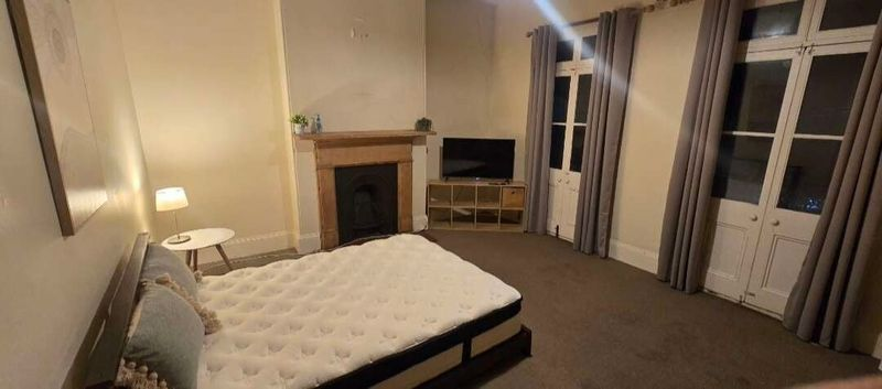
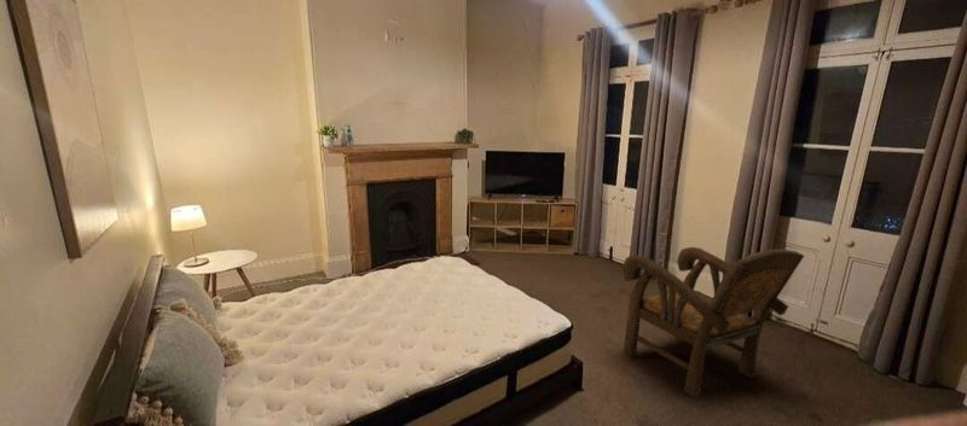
+ armchair (700, 304)
